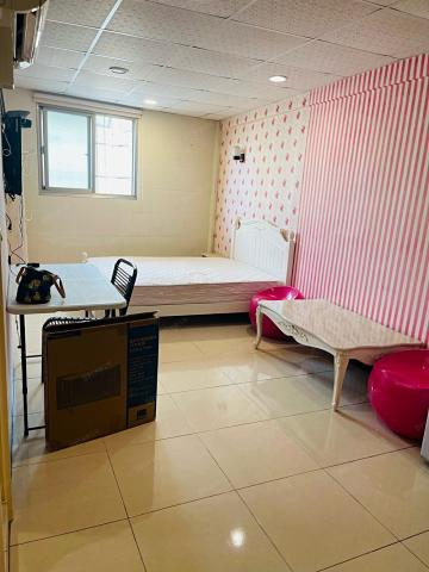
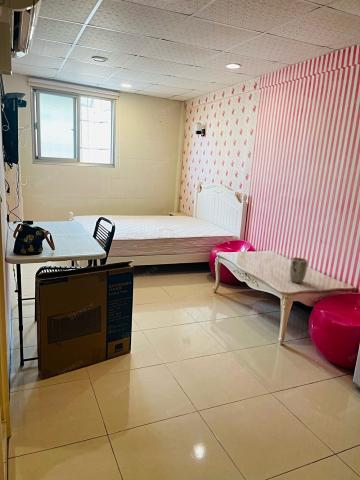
+ plant pot (298, 270)
